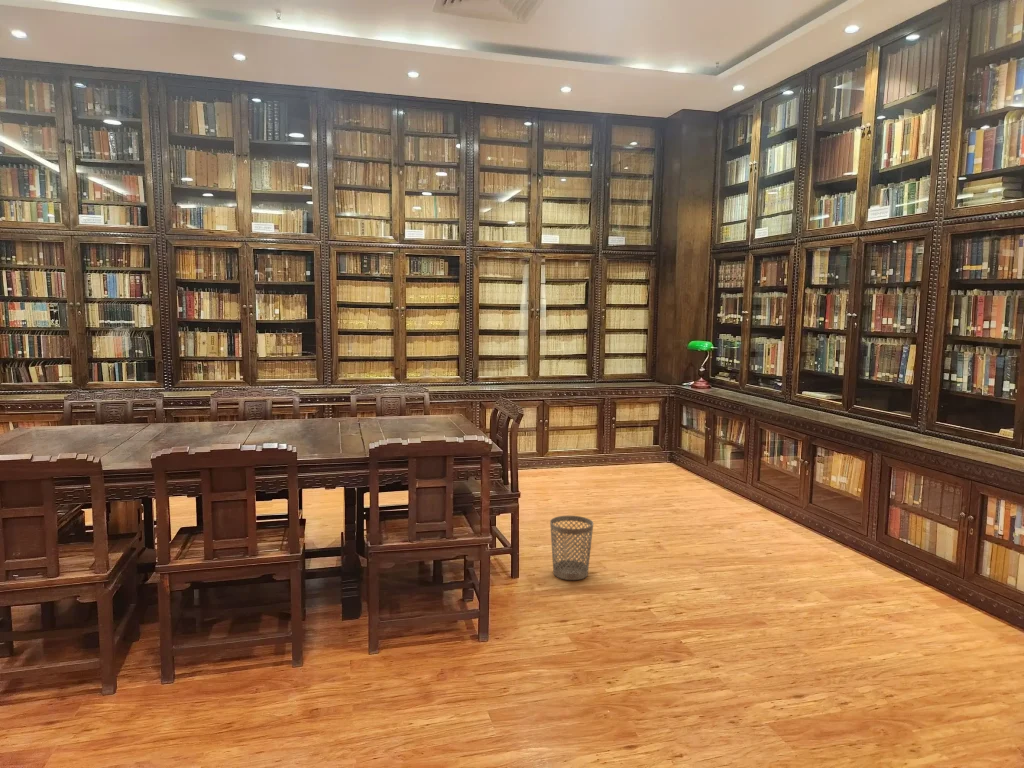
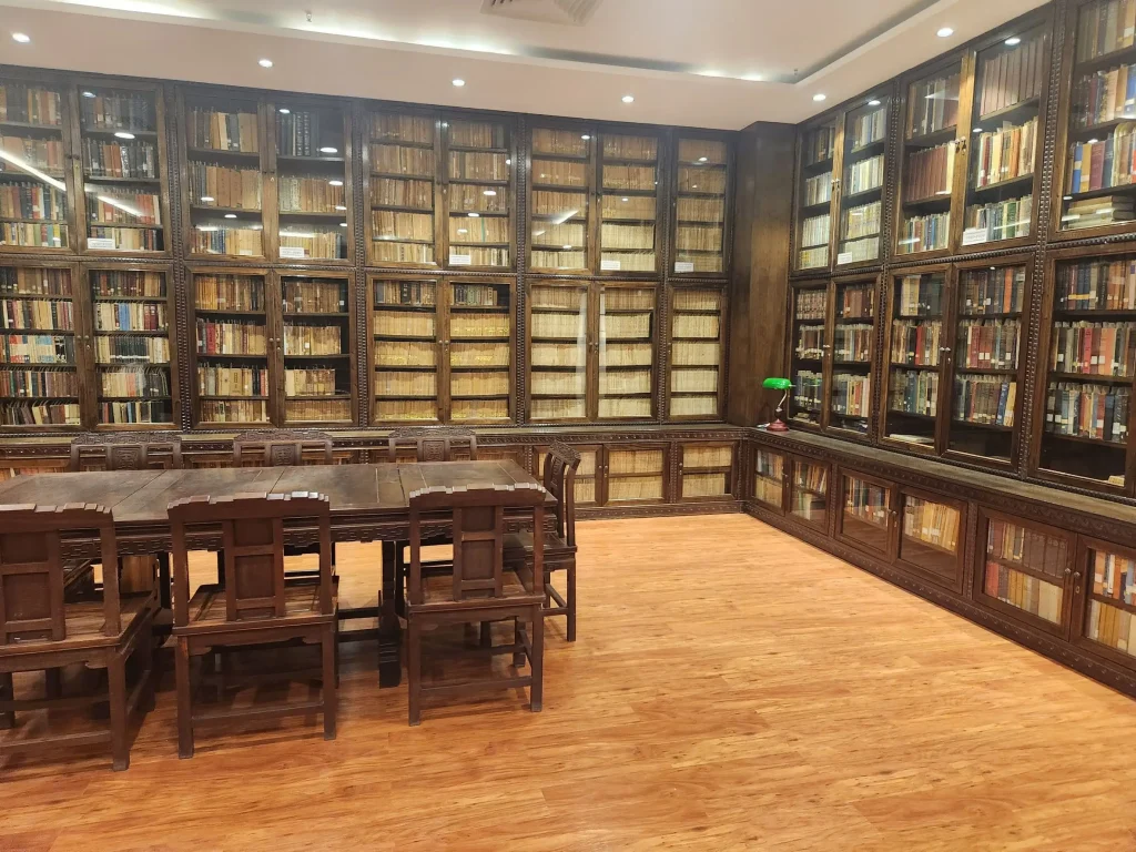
- wastebasket (571, 547)
